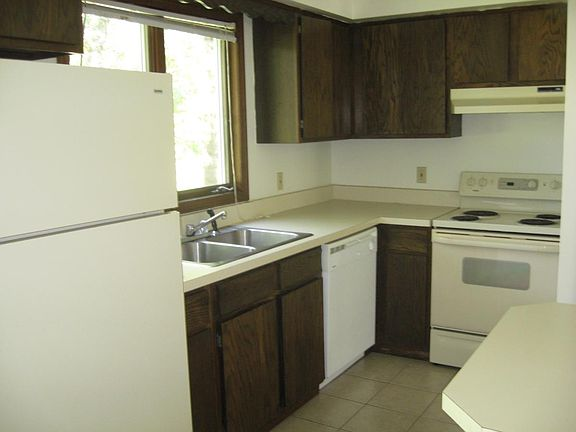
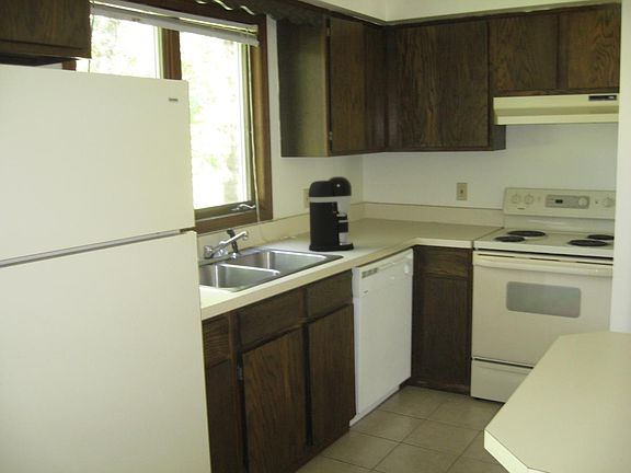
+ coffee maker (330, 212)
